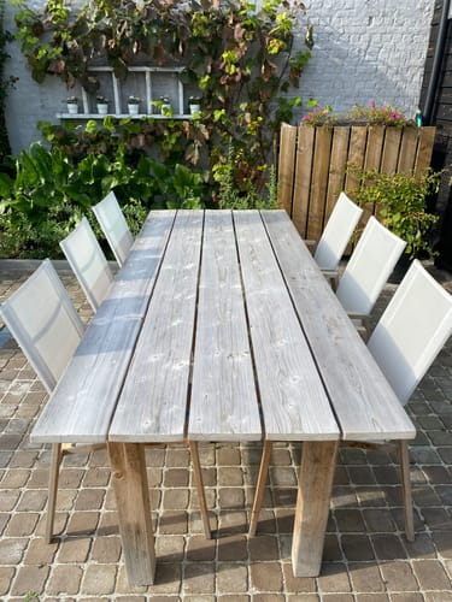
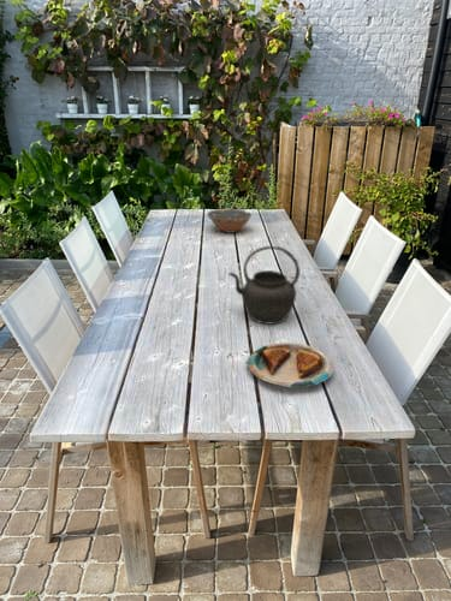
+ bowl (229, 221)
+ kettle (262, 281)
+ plate (287, 363)
